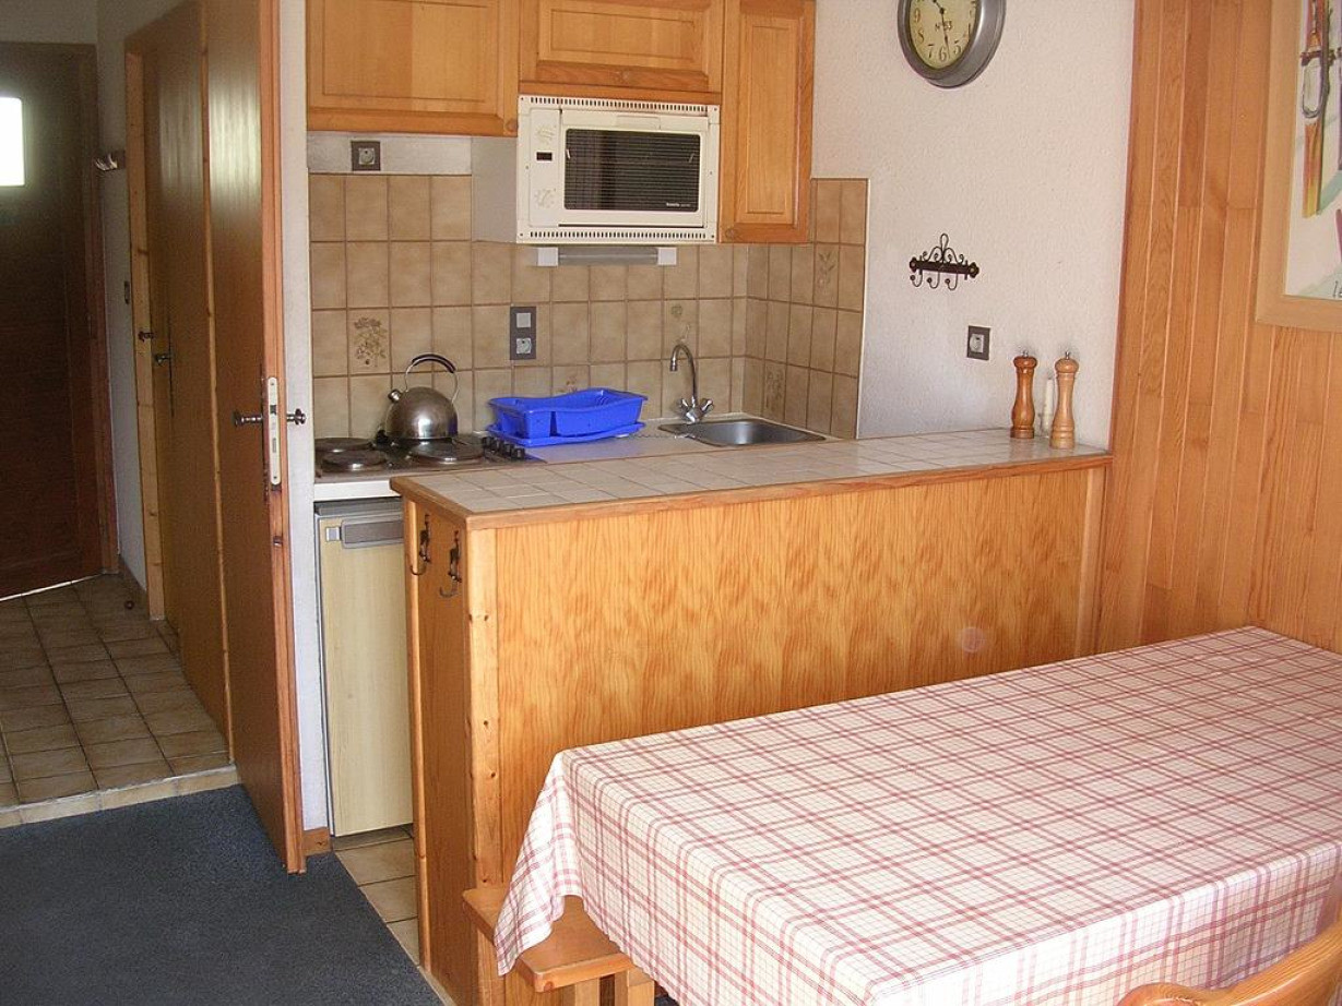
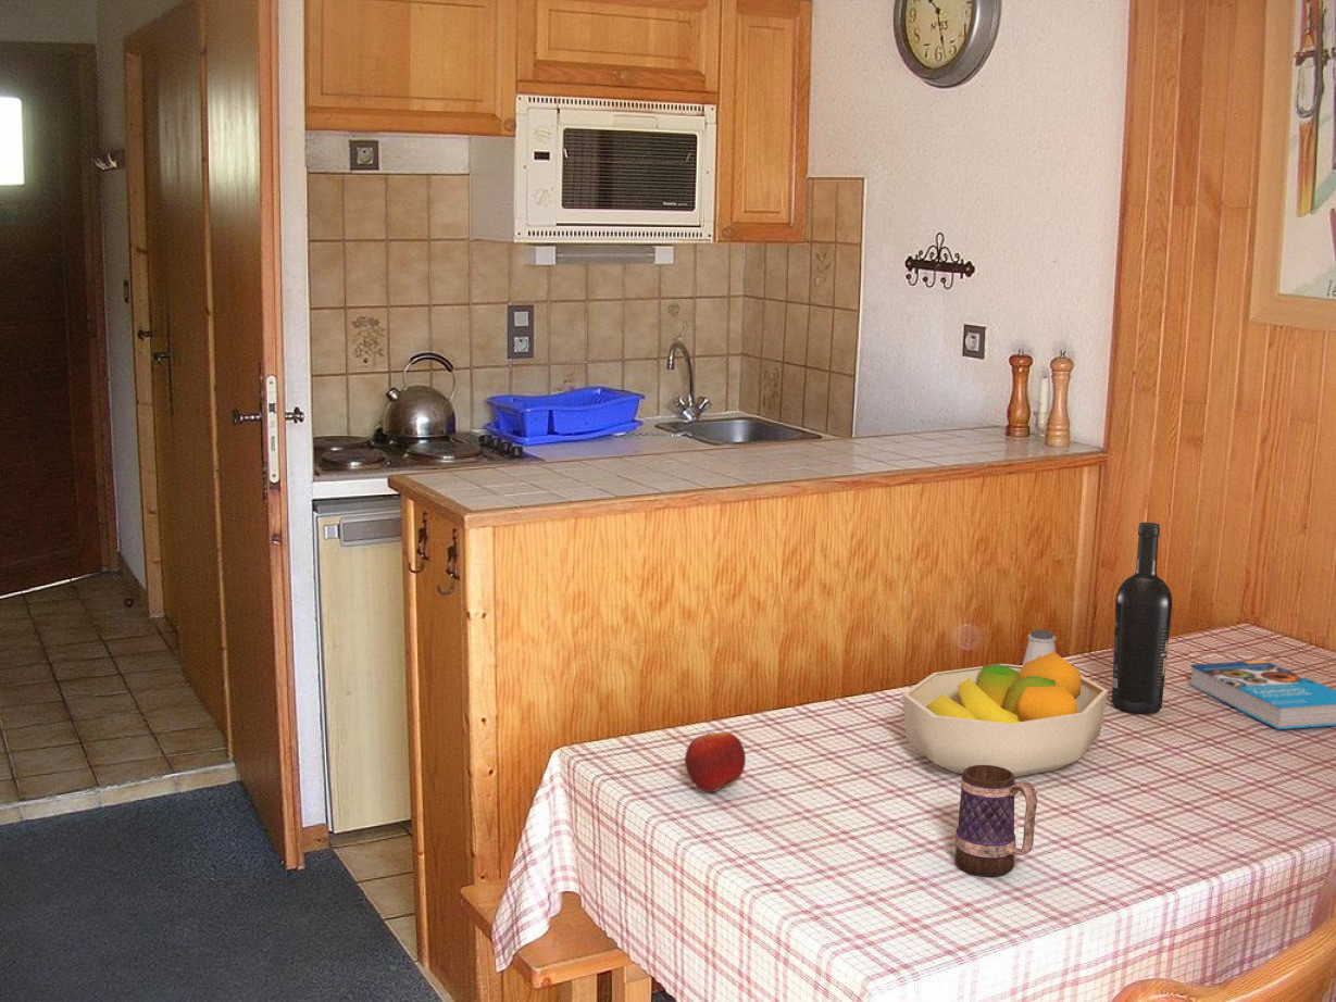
+ mug (996, 822)
+ book (1272, 692)
+ fruit (715, 761)
+ wine bottle (1143, 616)
+ saltshaker (1037, 657)
+ fruit bowl (1004, 709)
